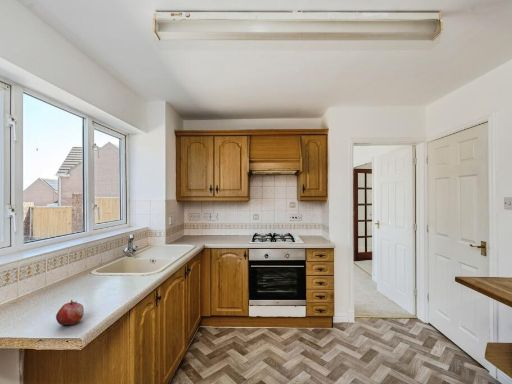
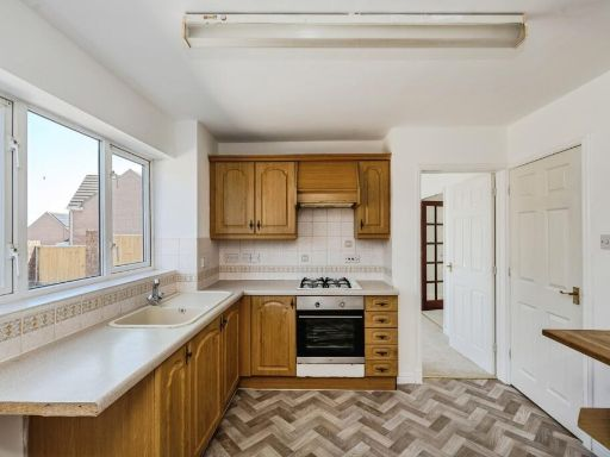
- fruit (70, 311)
